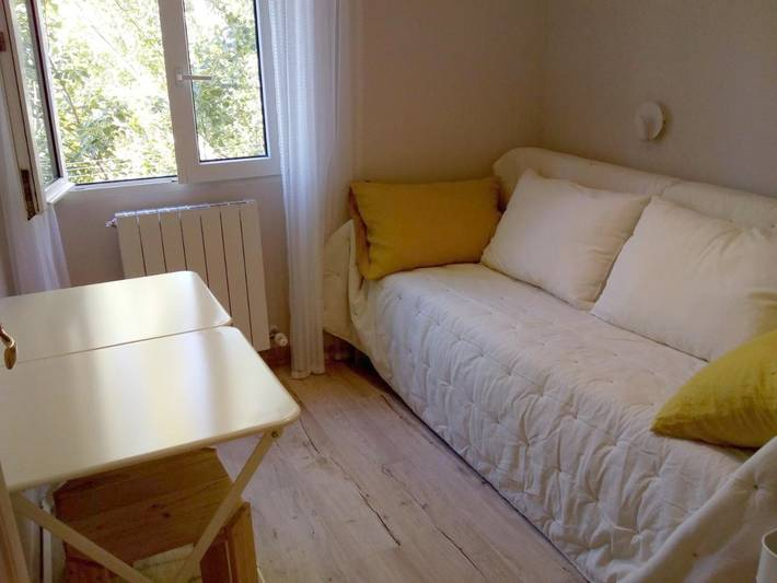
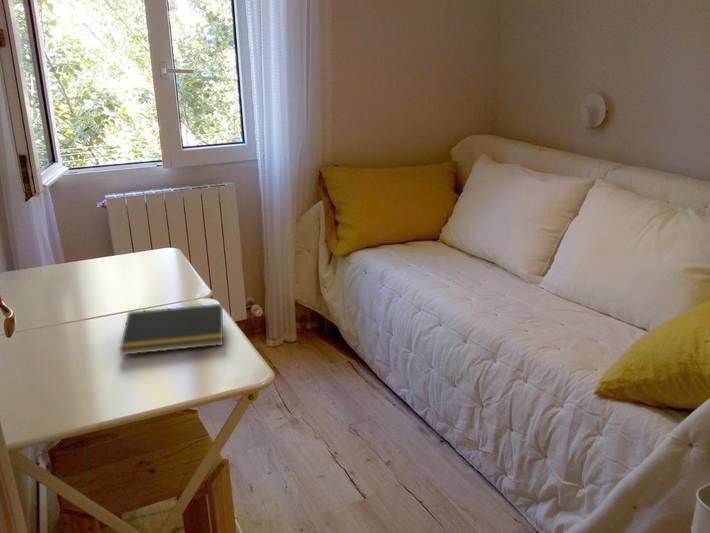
+ notepad (174, 327)
